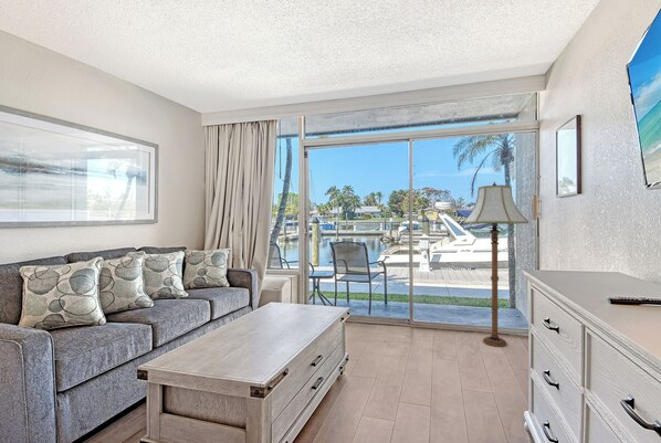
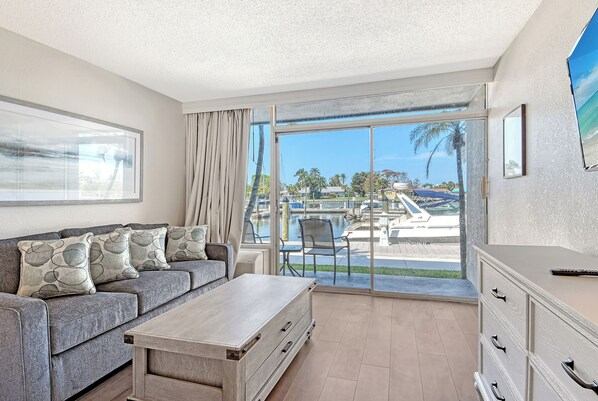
- floor lamp (494, 262)
